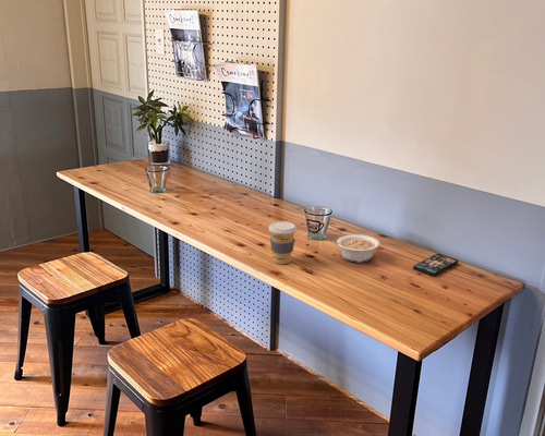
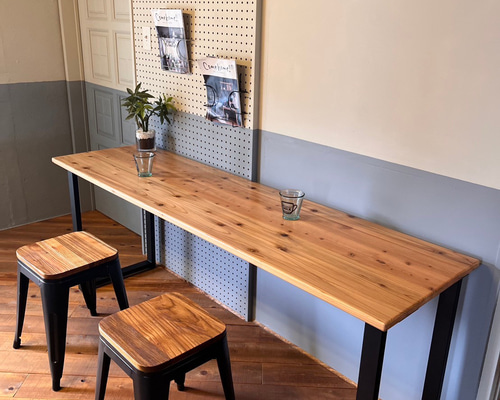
- smartphone (435, 264)
- legume (356, 247)
- coffee cup (282, 243)
